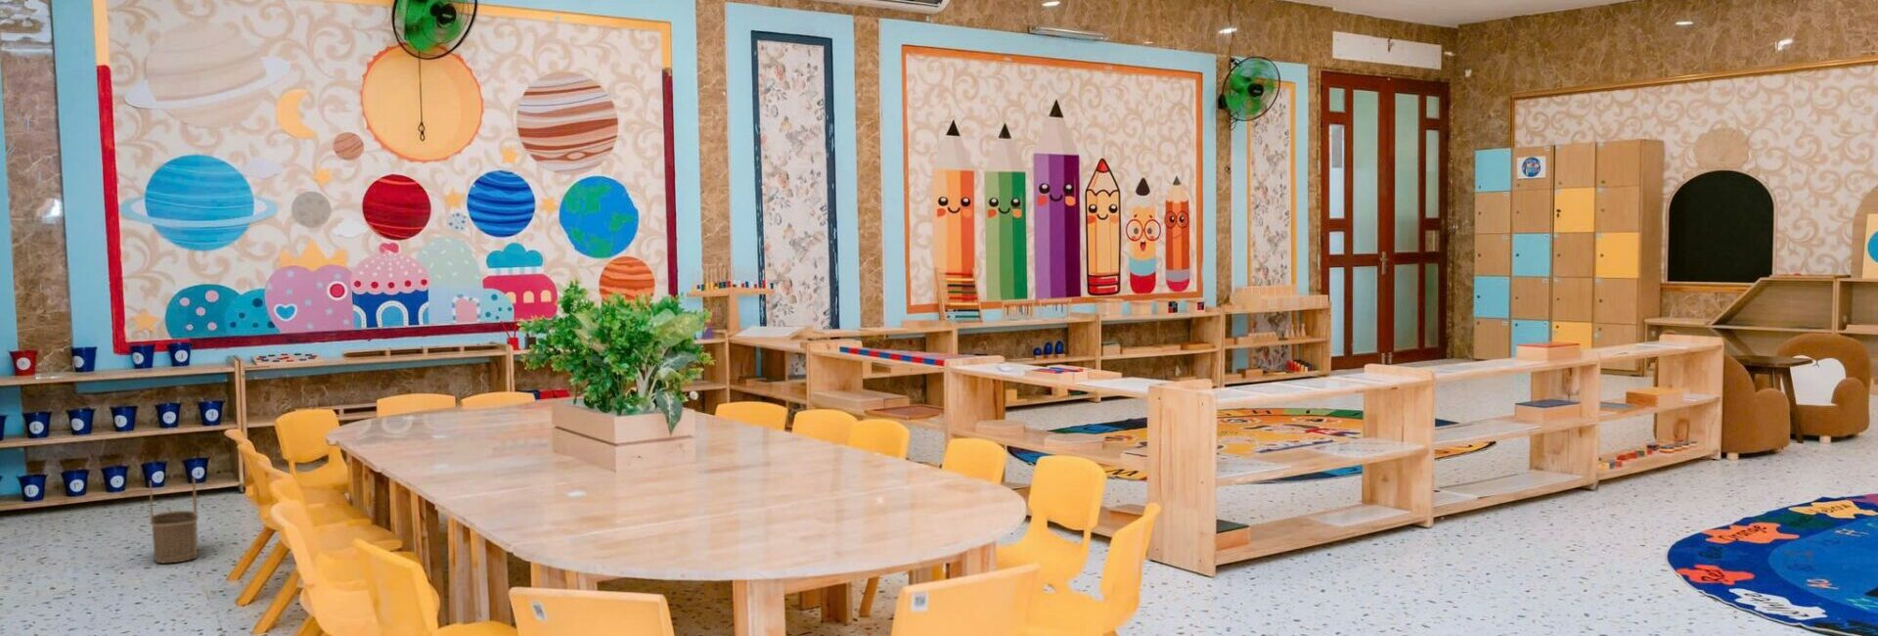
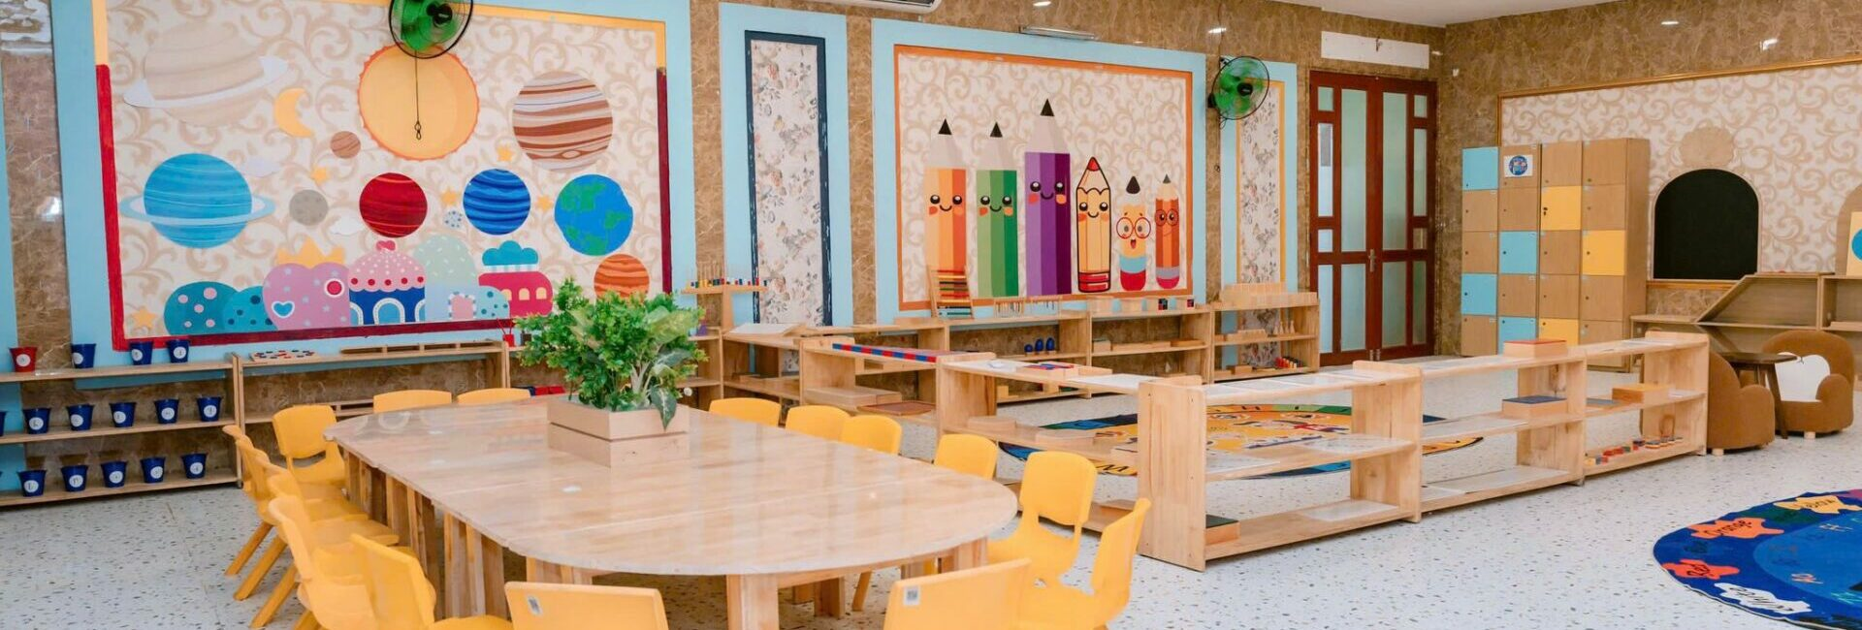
- wicker basket (174, 516)
